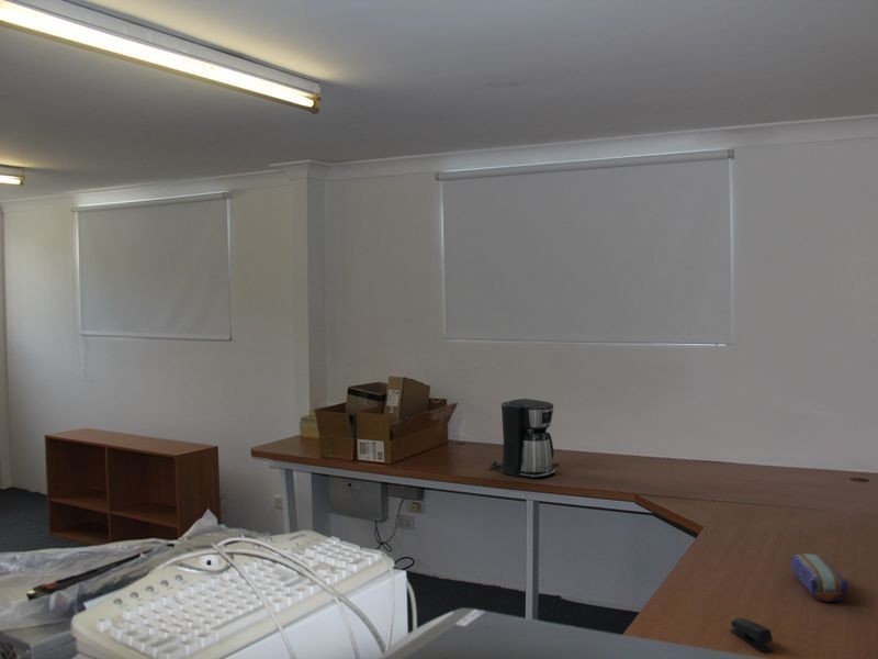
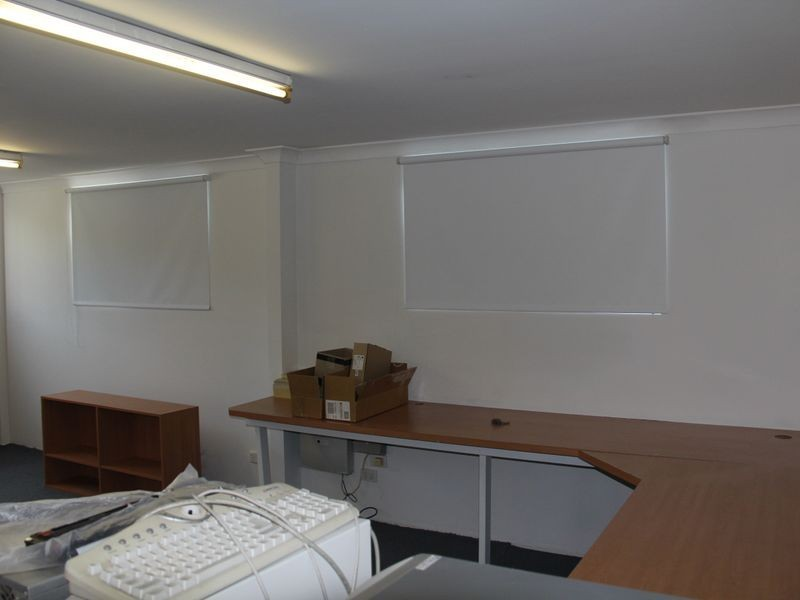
- pencil case (818, 574)
- stapler (751, 629)
- coffee maker (525, 435)
